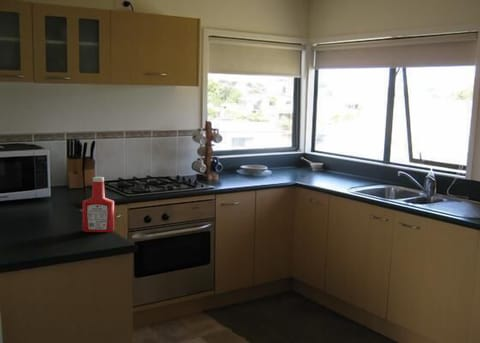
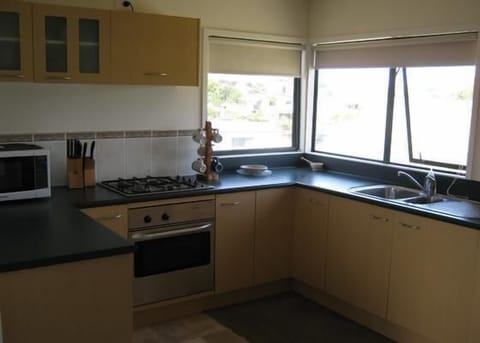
- soap bottle (98, 204)
